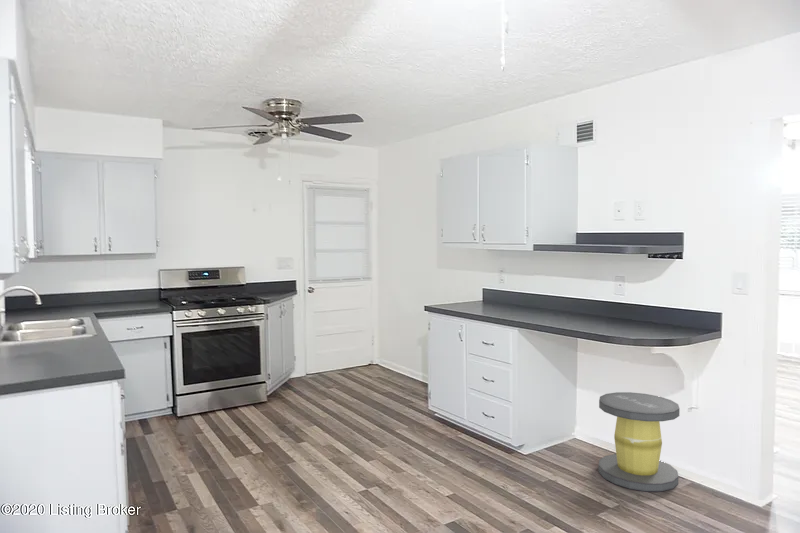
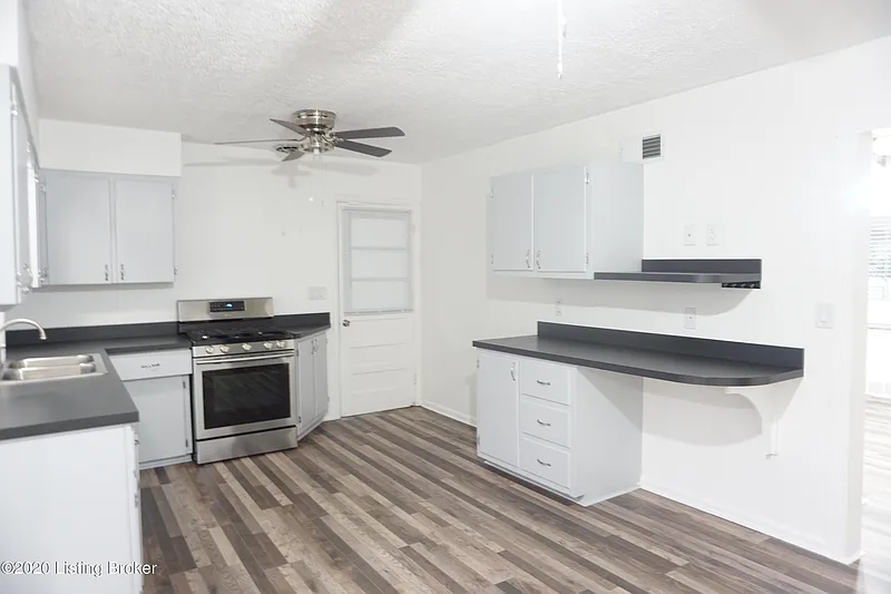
- stool (637, 438)
